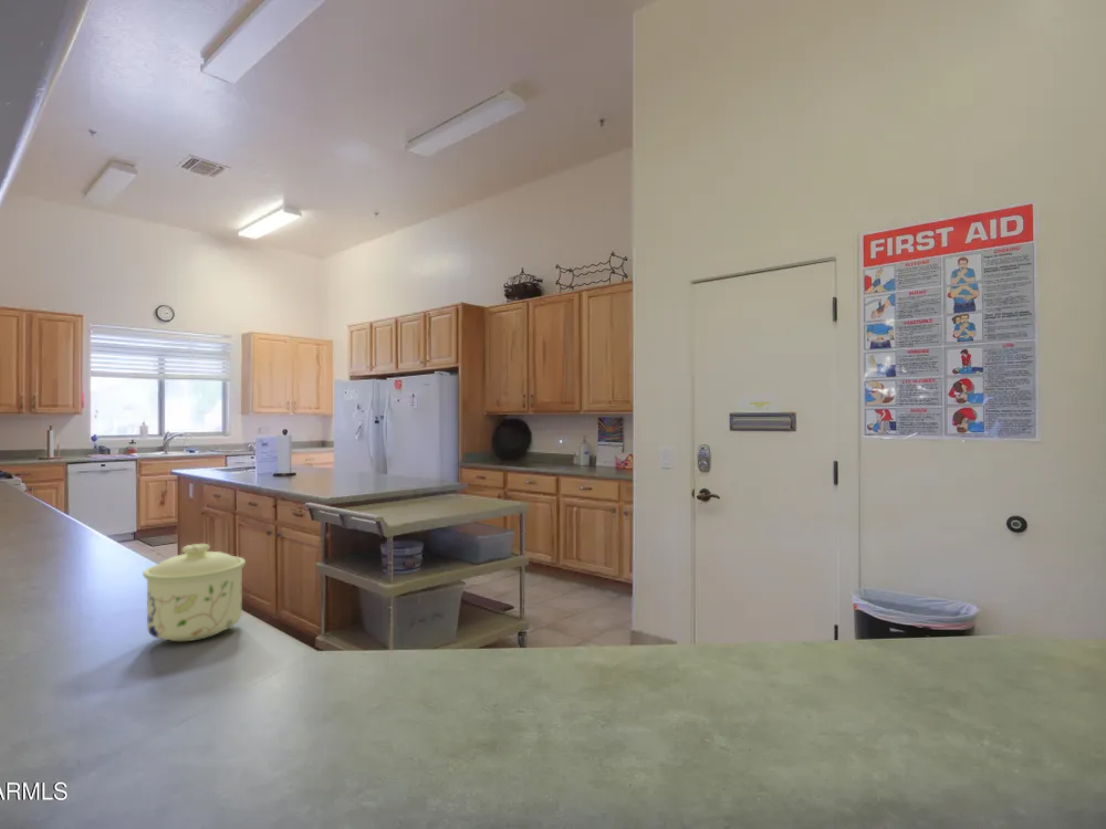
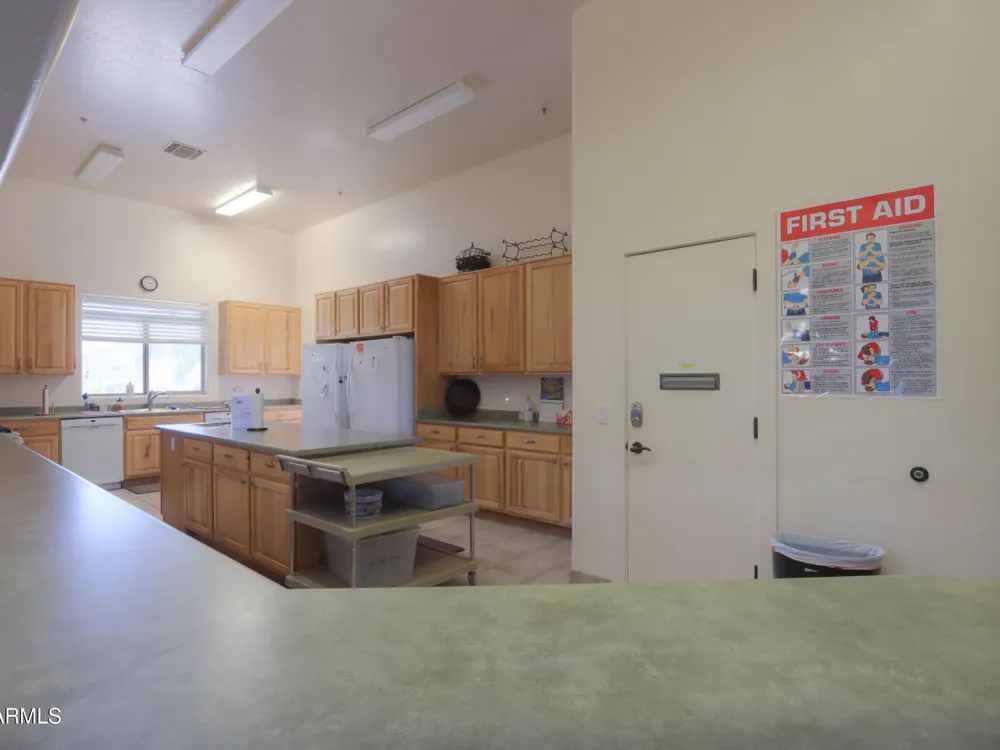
- sugar bowl (196, 589)
